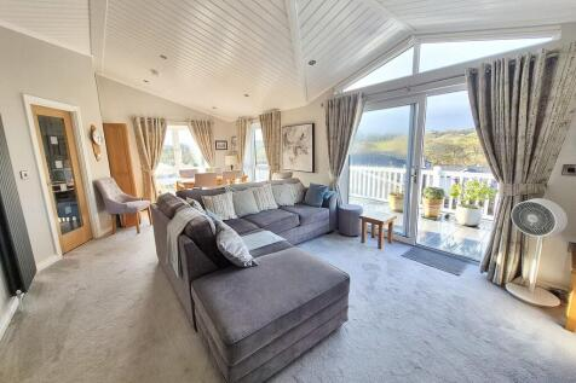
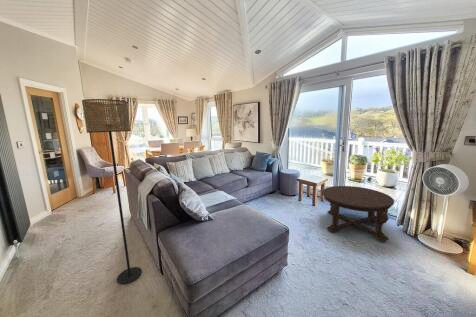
+ coffee table (354, 209)
+ floor lamp (118, 194)
